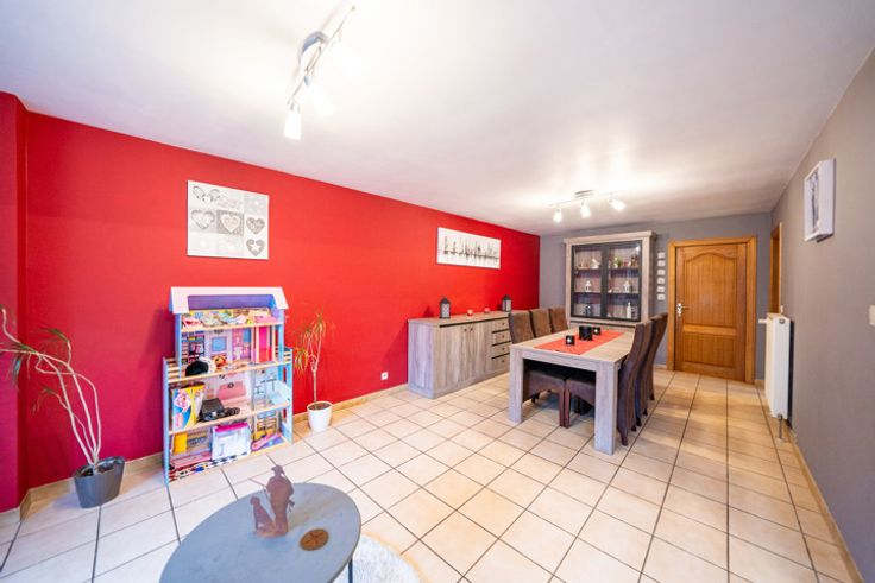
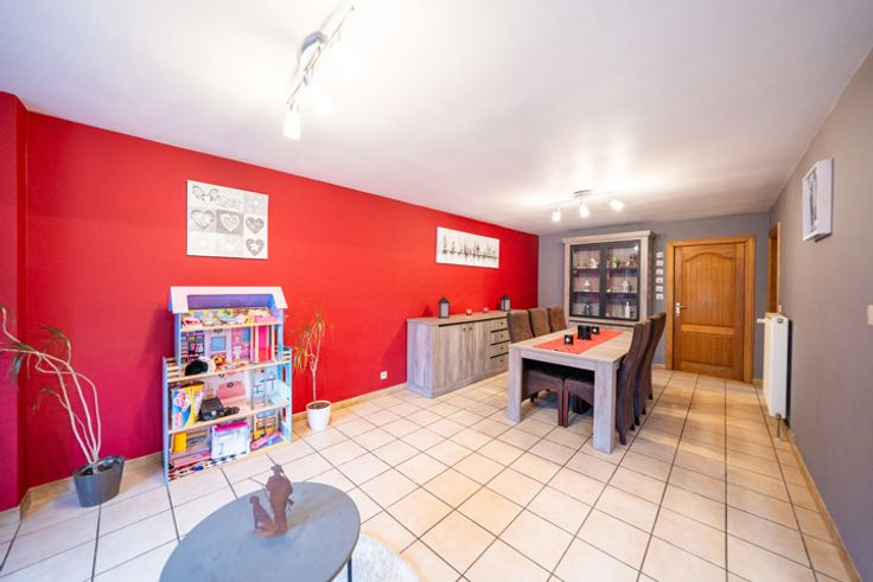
- coaster (314, 538)
